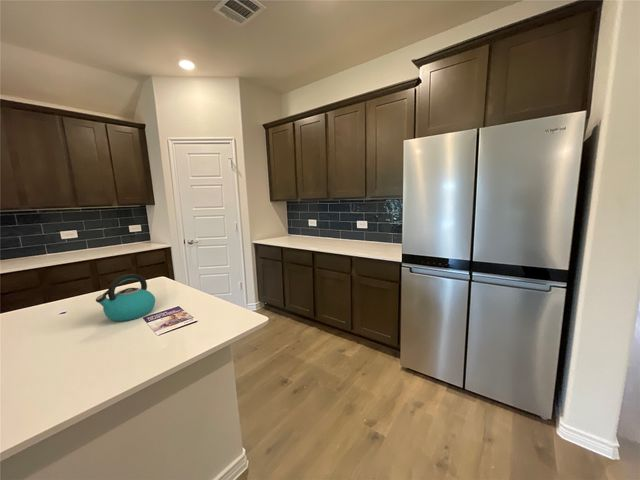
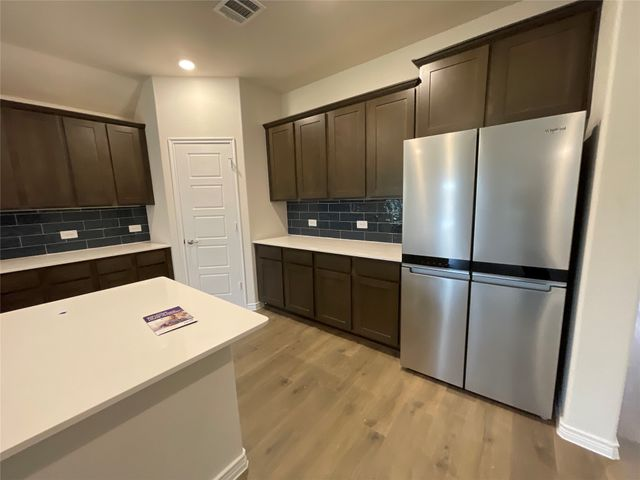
- kettle (125, 295)
